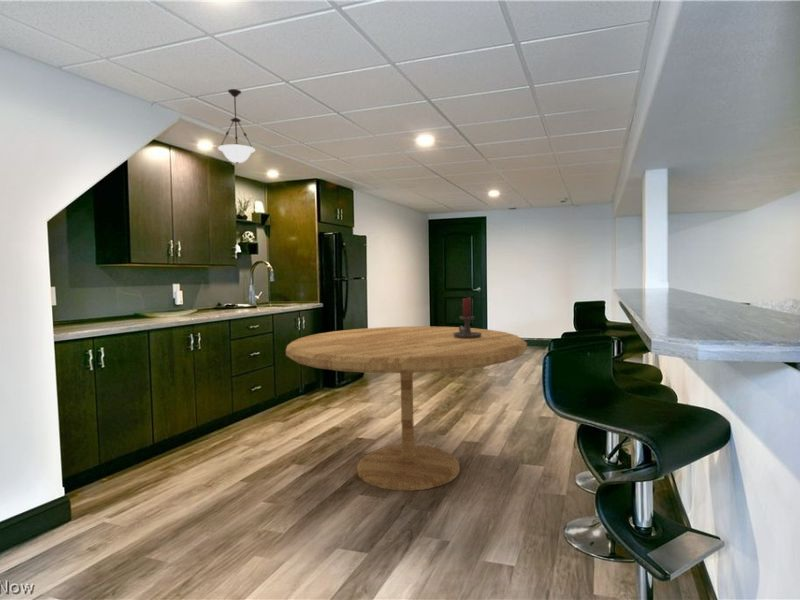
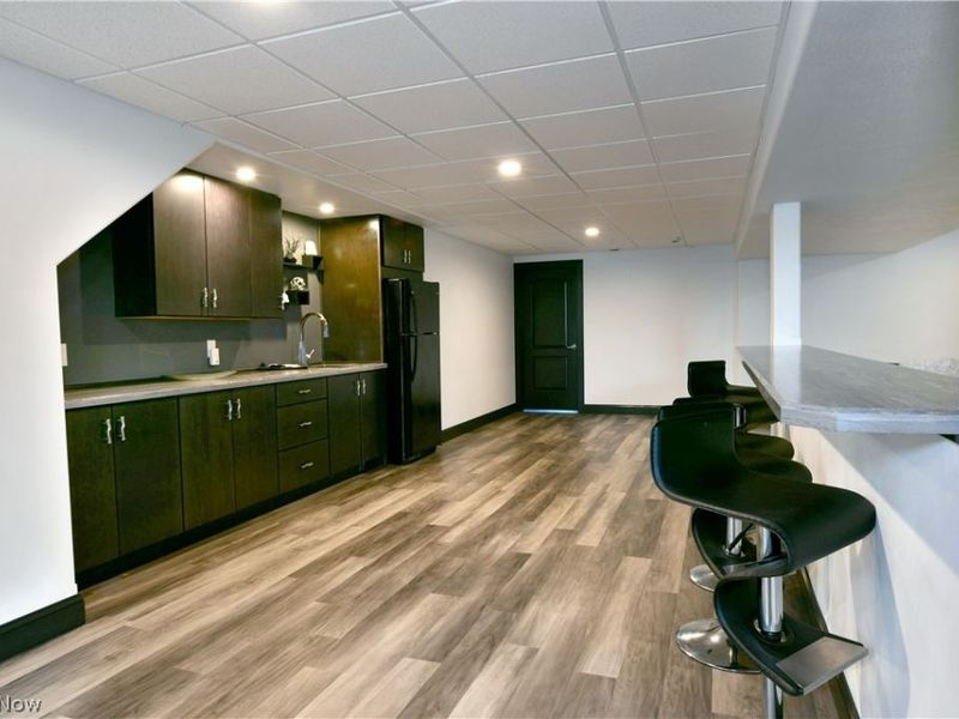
- pendant light (235, 127)
- candle holder (465, 316)
- dining table (407, 404)
